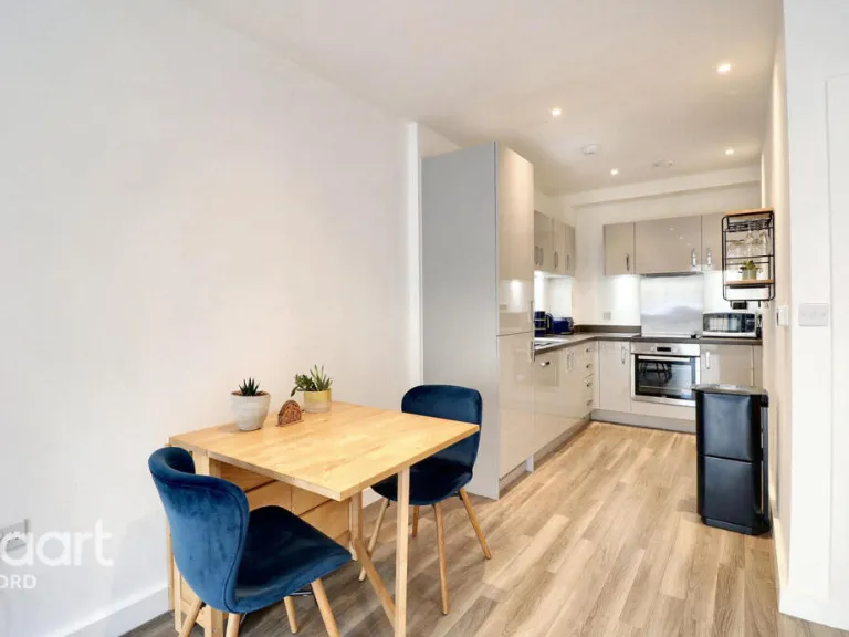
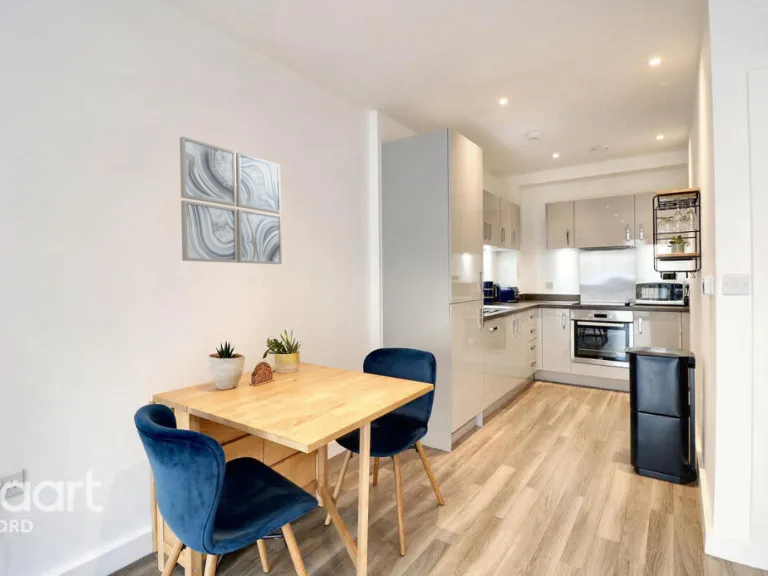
+ wall art (236, 206)
